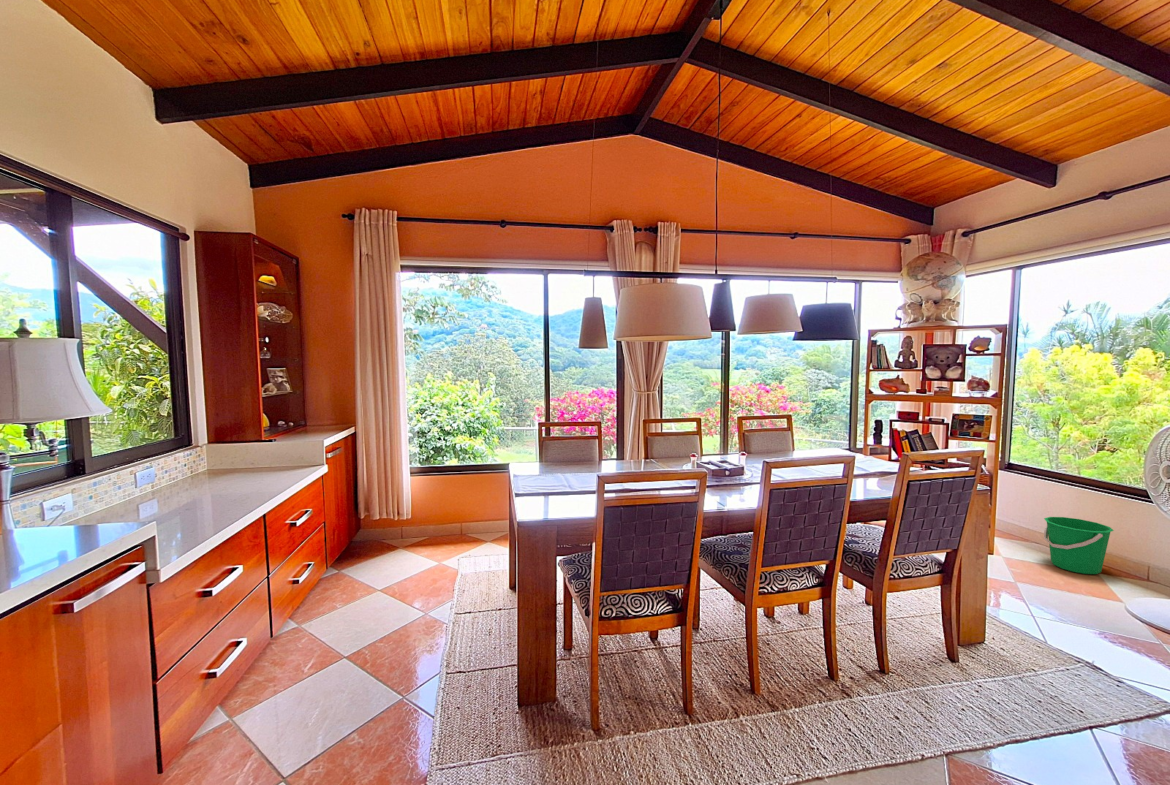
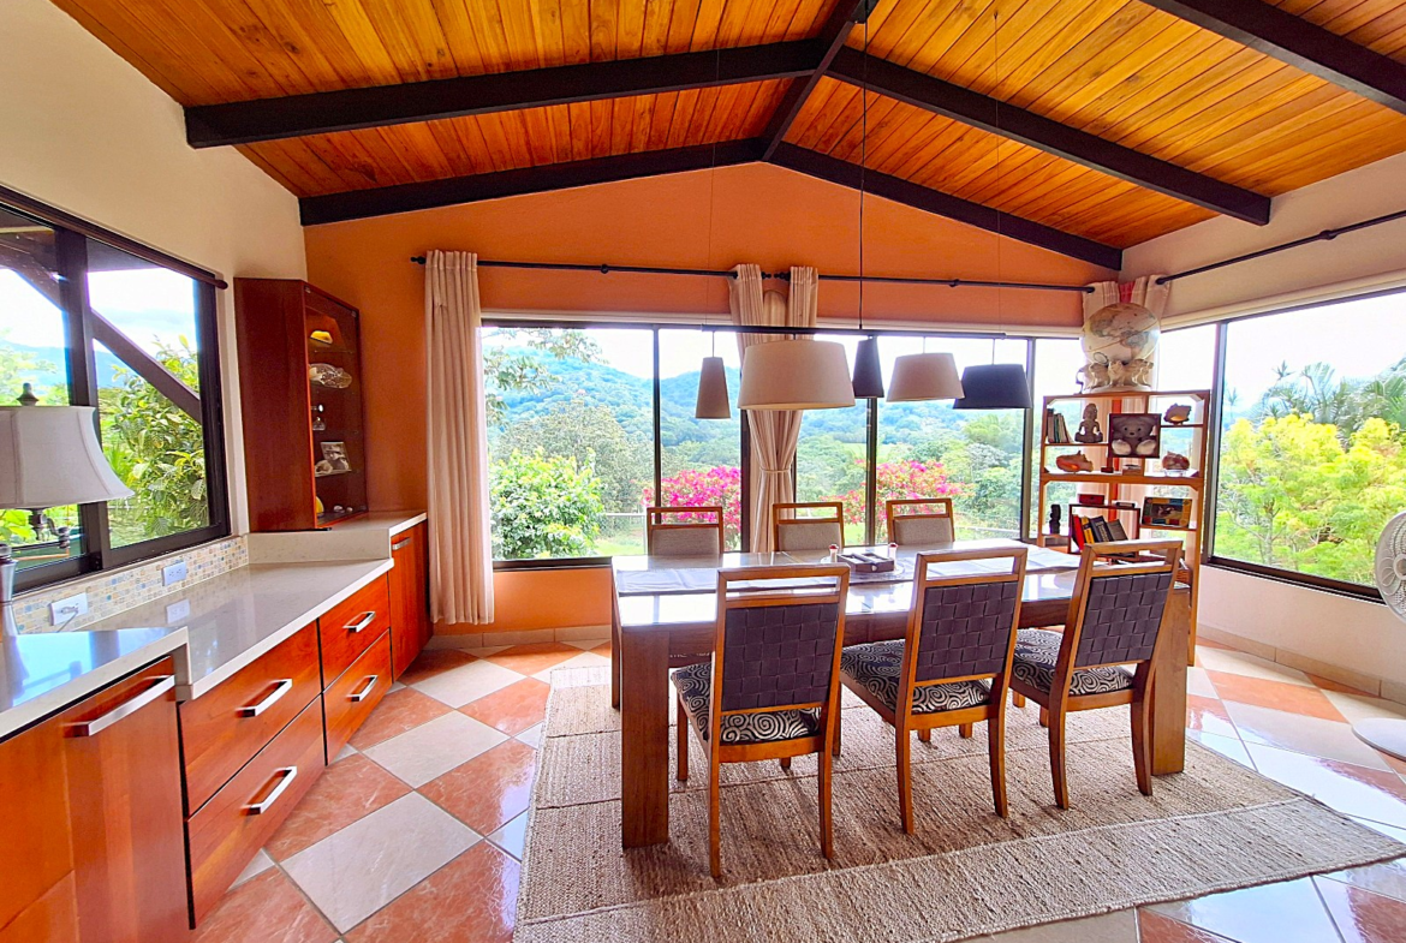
- bucket (1075, 545)
